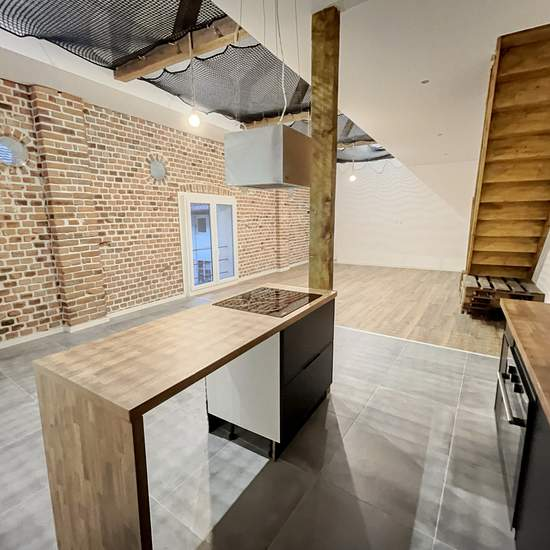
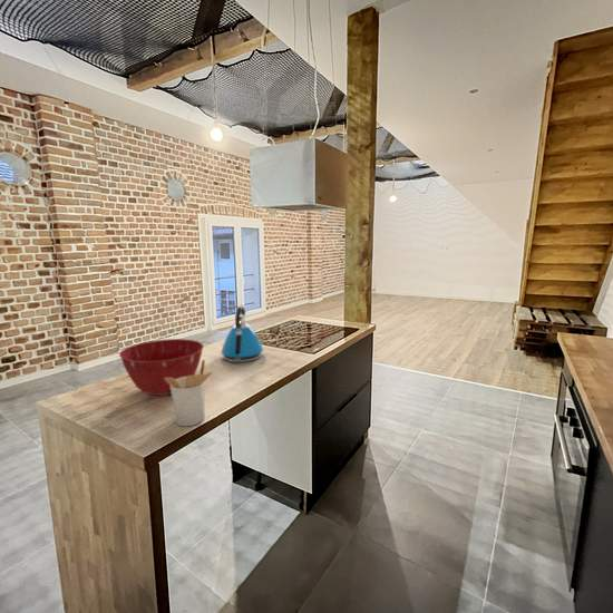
+ utensil holder (192, 393)
+ kettle (241, 331)
+ mixing bowl (164, 368)
